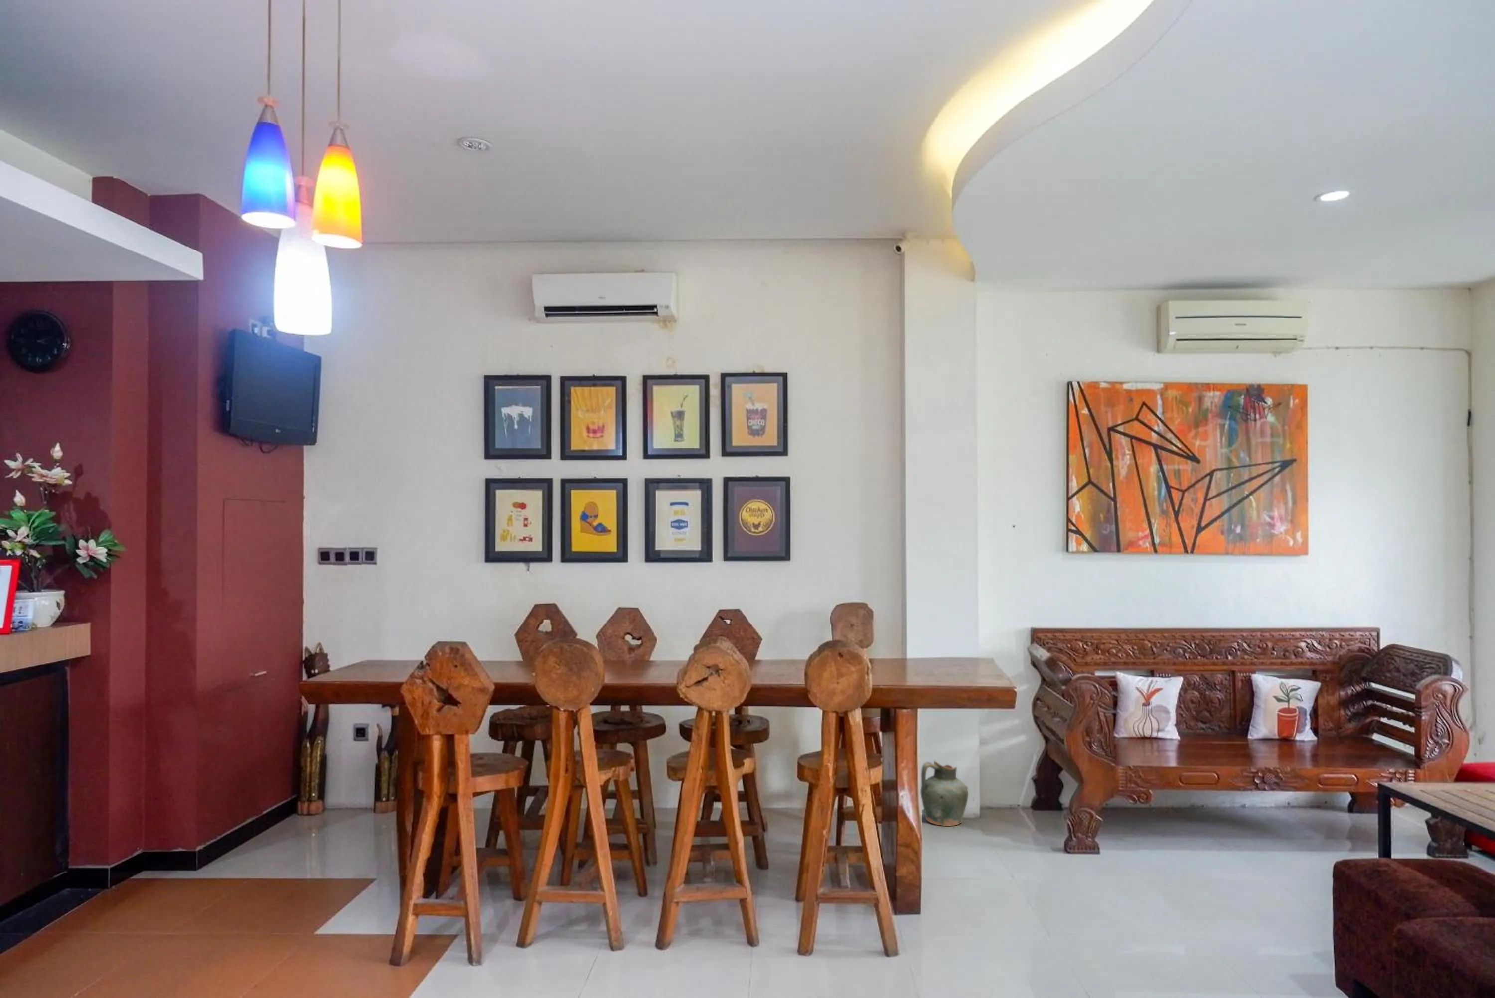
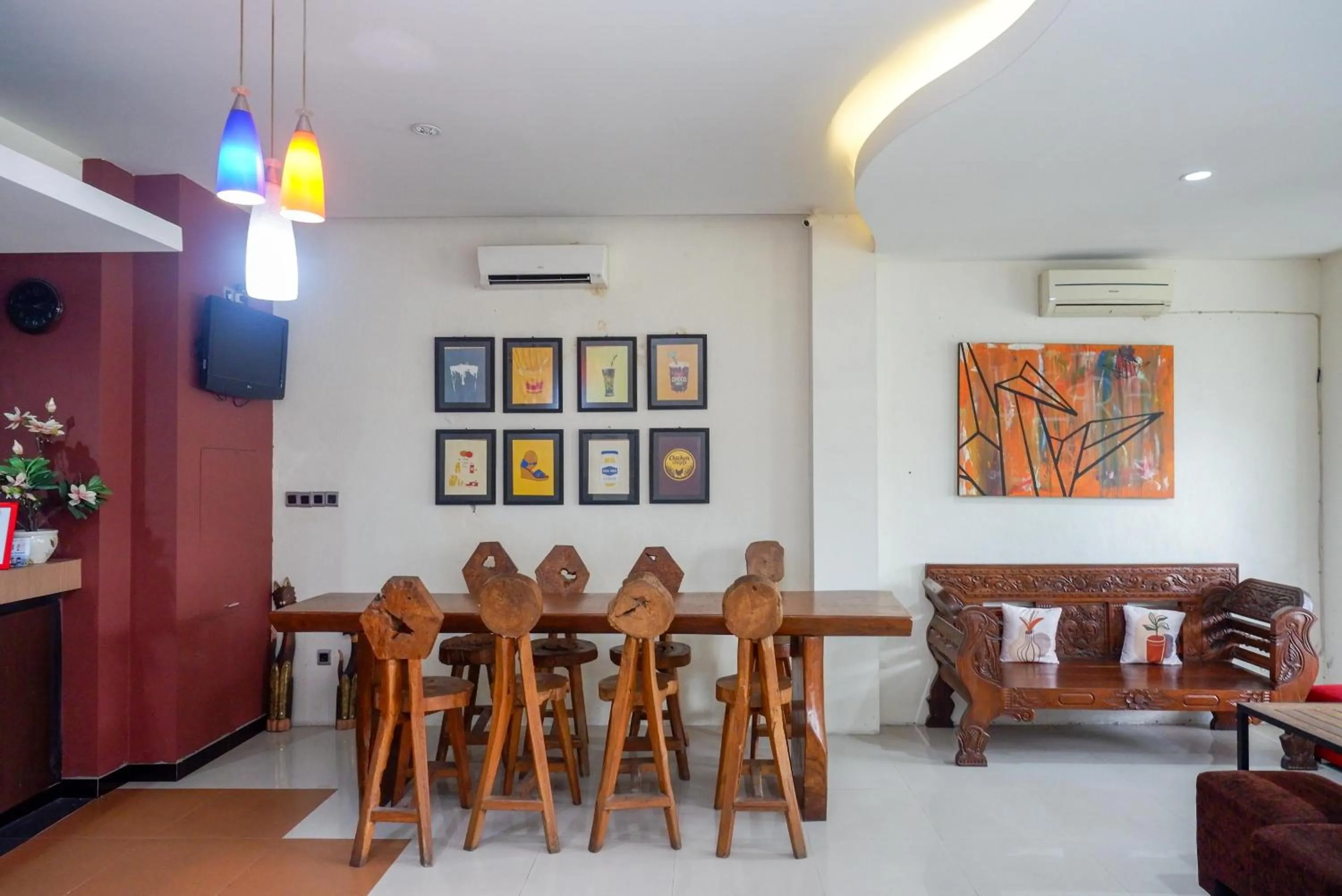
- ceramic jug (945, 791)
